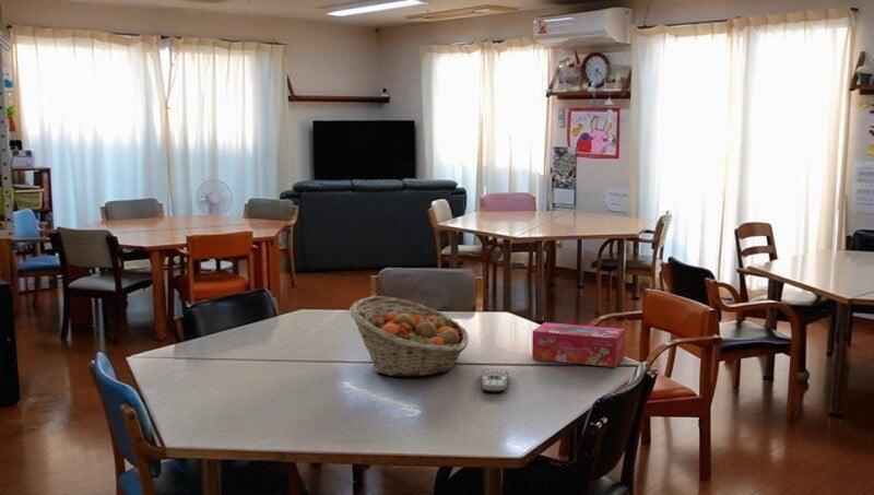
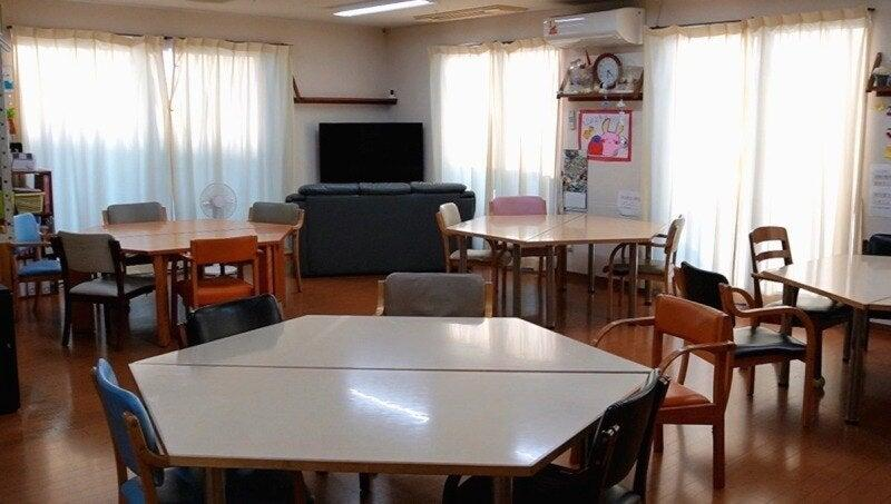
- fruit basket (410, 333)
- tissue box (578, 343)
- remote control (494, 380)
